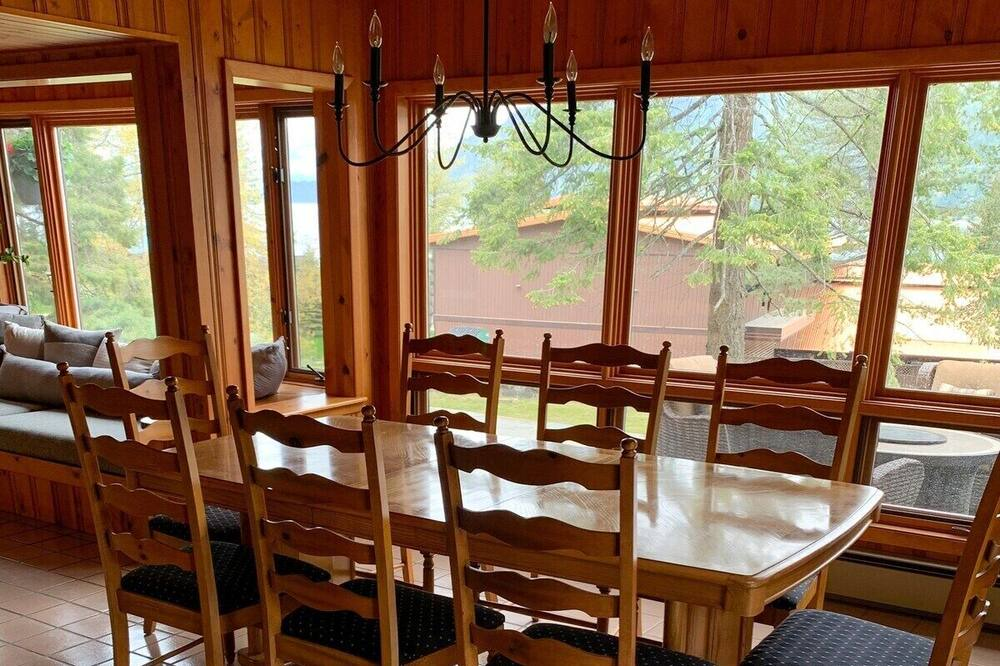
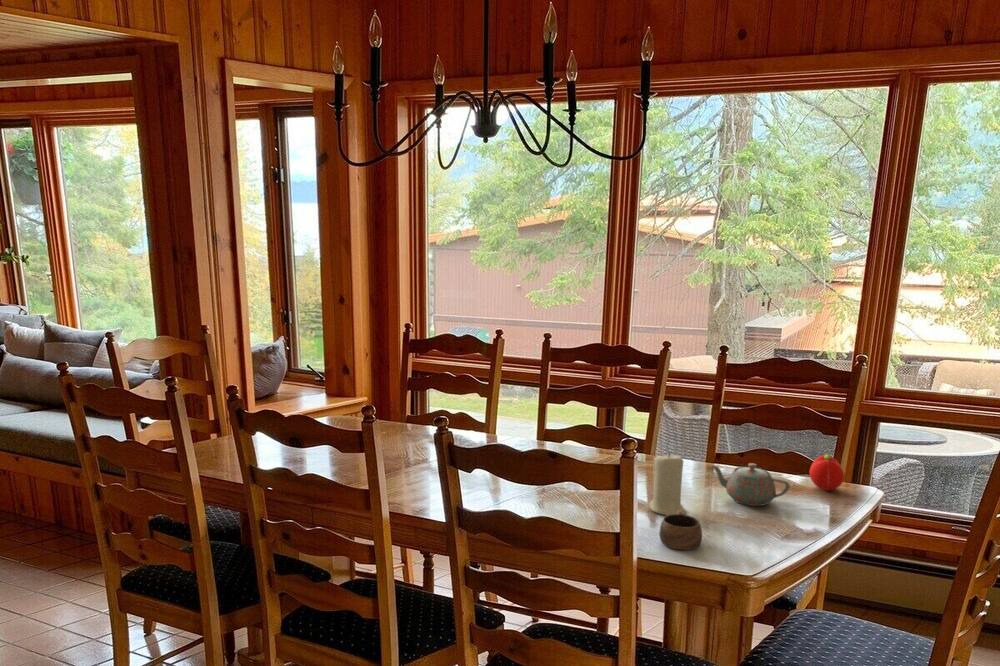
+ teapot (748, 482)
+ candle (668, 481)
+ cup (682, 529)
+ fruit (826, 470)
